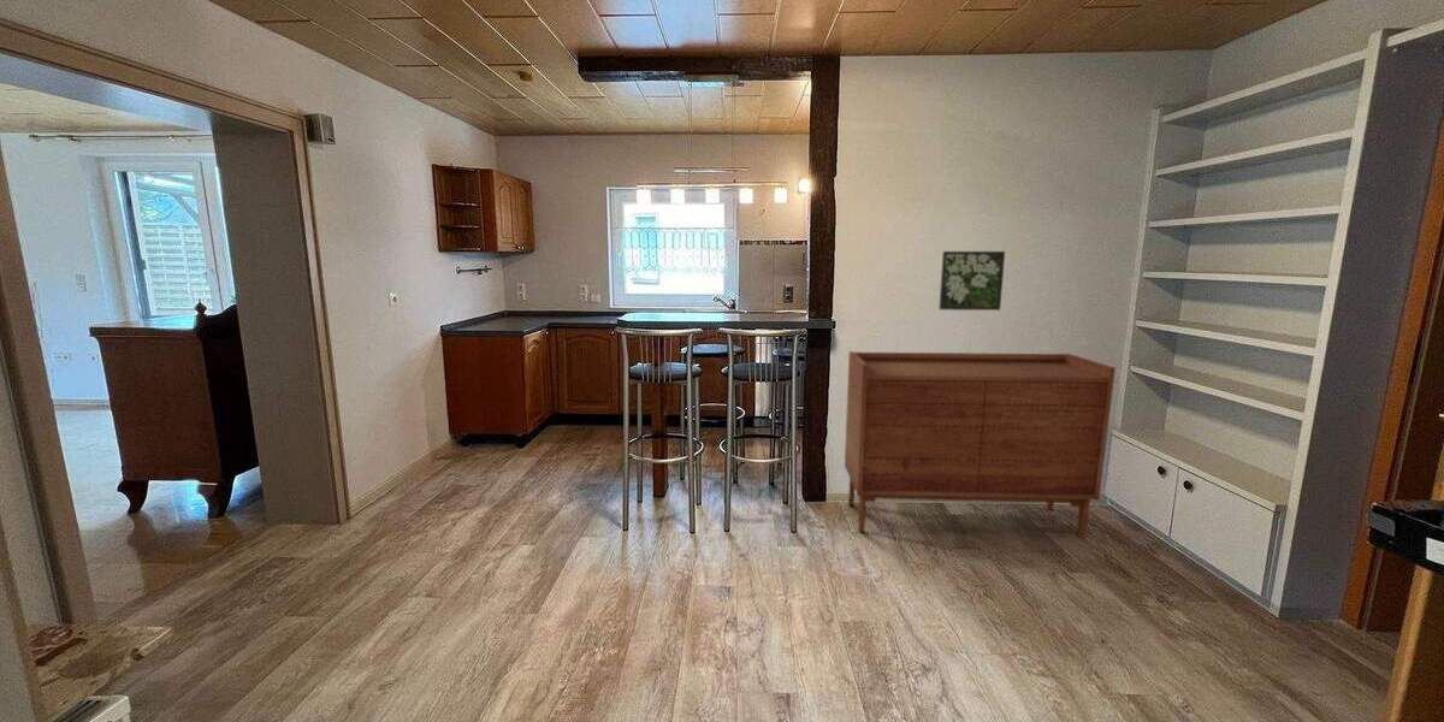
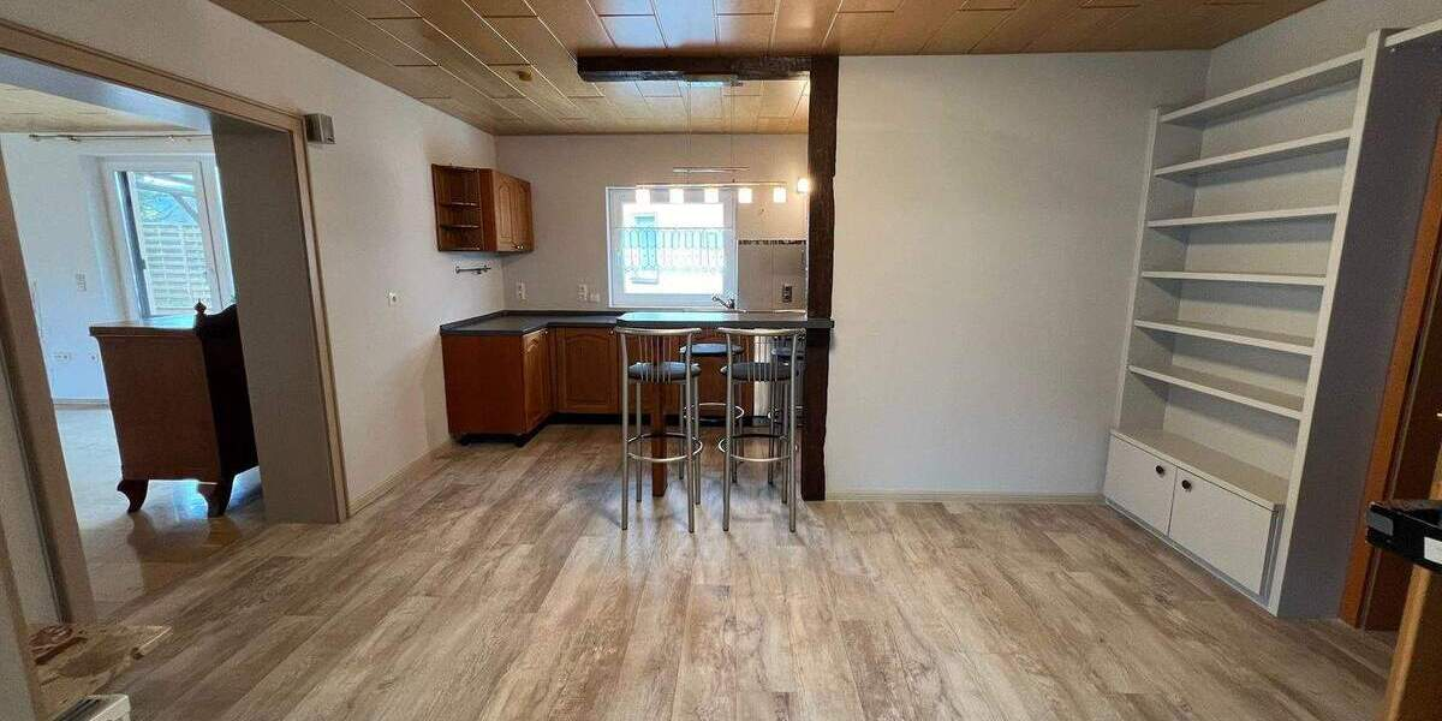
- sideboard (965, 440)
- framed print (971, 280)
